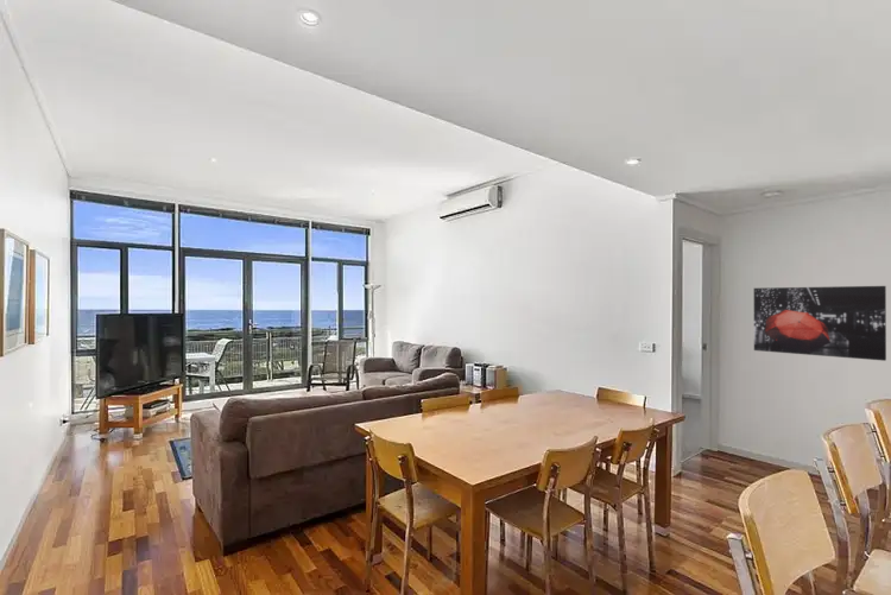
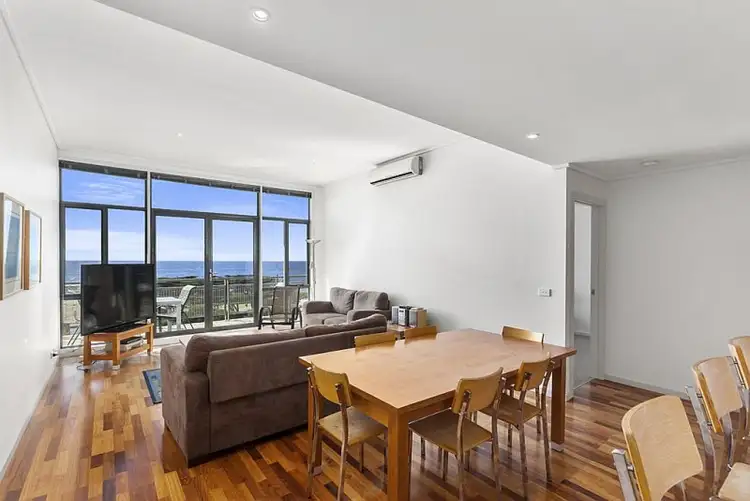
- wall art (814, 321)
